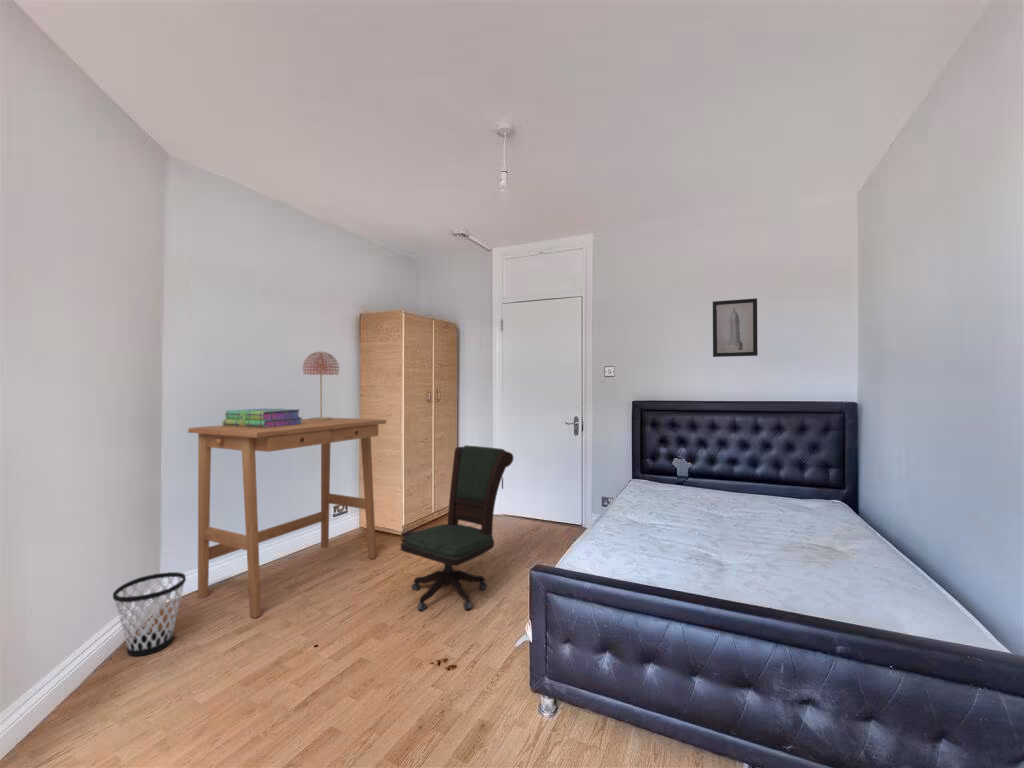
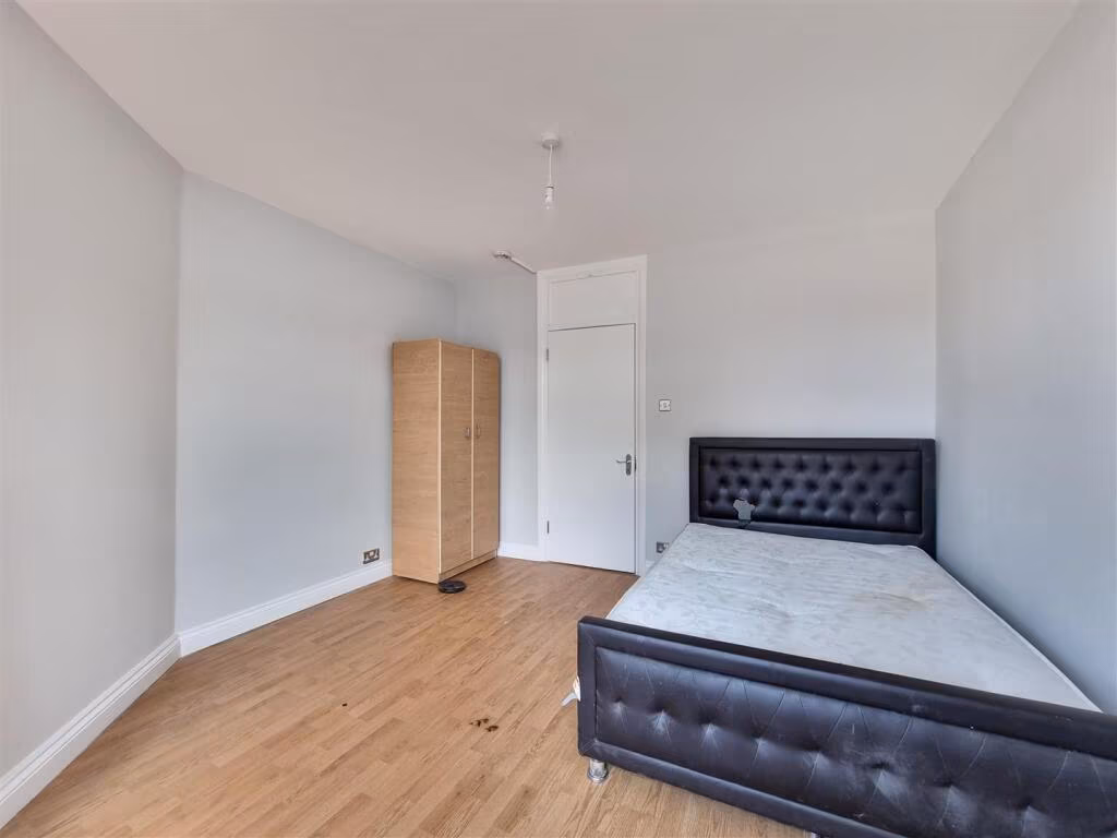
- desk (303, 517)
- stack of books (263, 417)
- wall art (734, 328)
- table lamp (321, 385)
- office chair (457, 520)
- wastebasket (149, 615)
